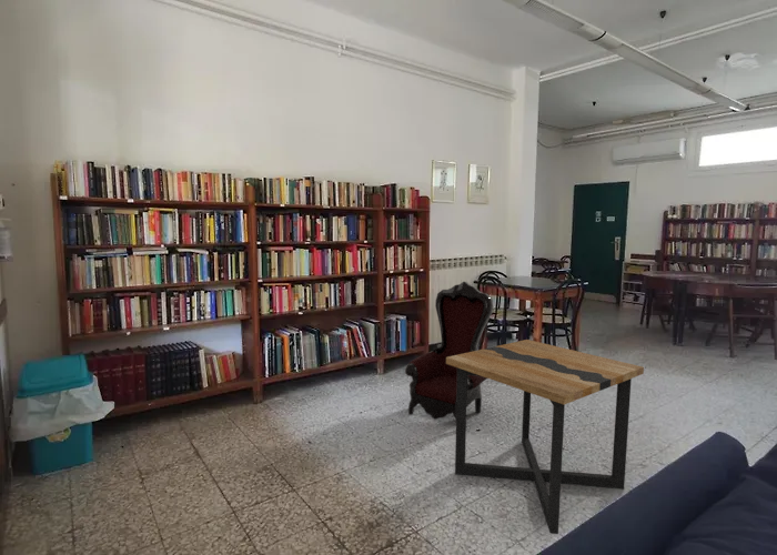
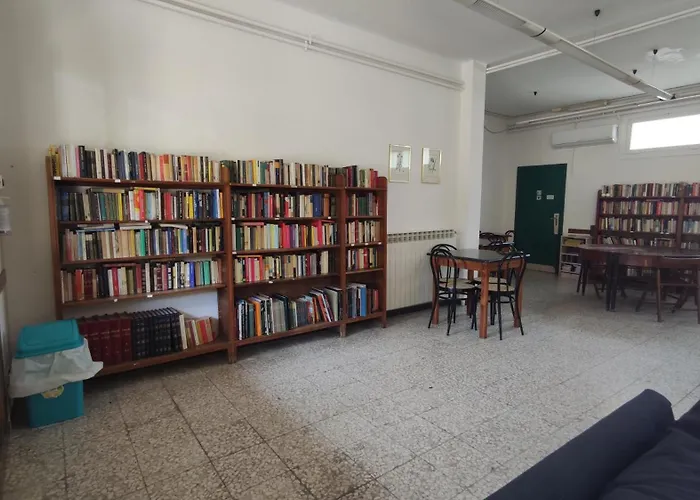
- side table (528, 421)
- armchair (451, 347)
